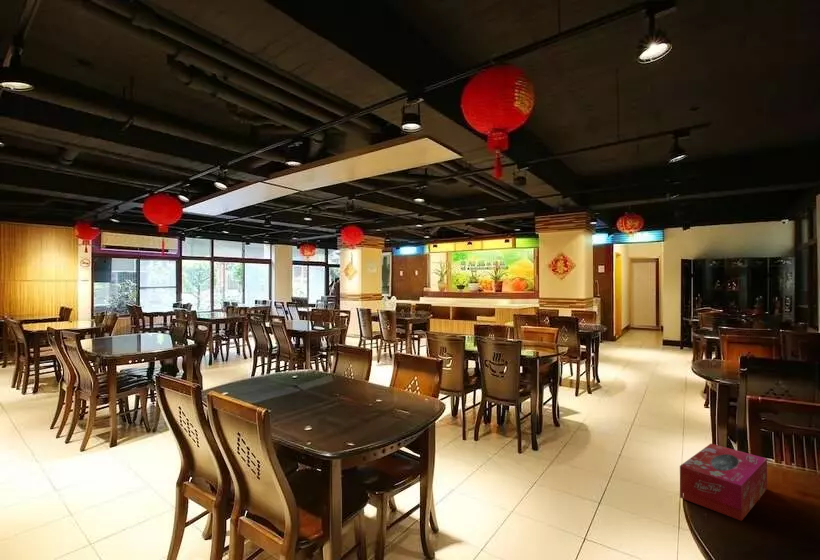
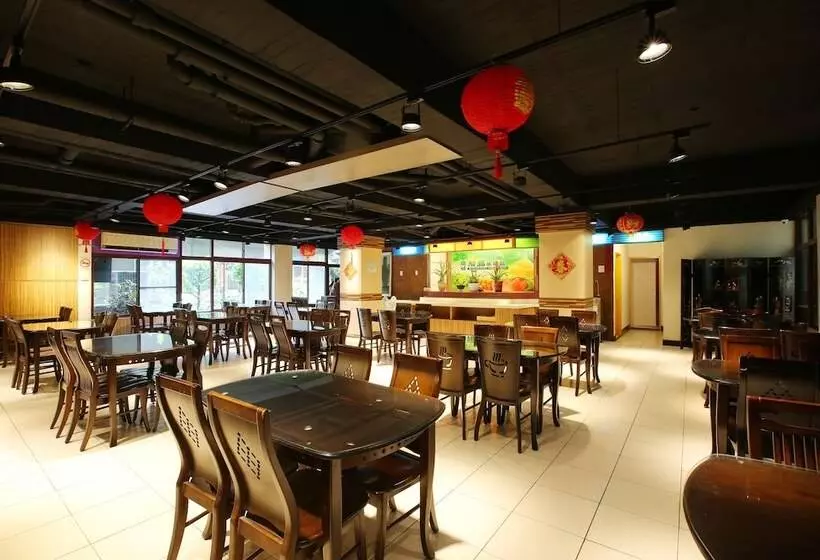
- tissue box (724, 477)
